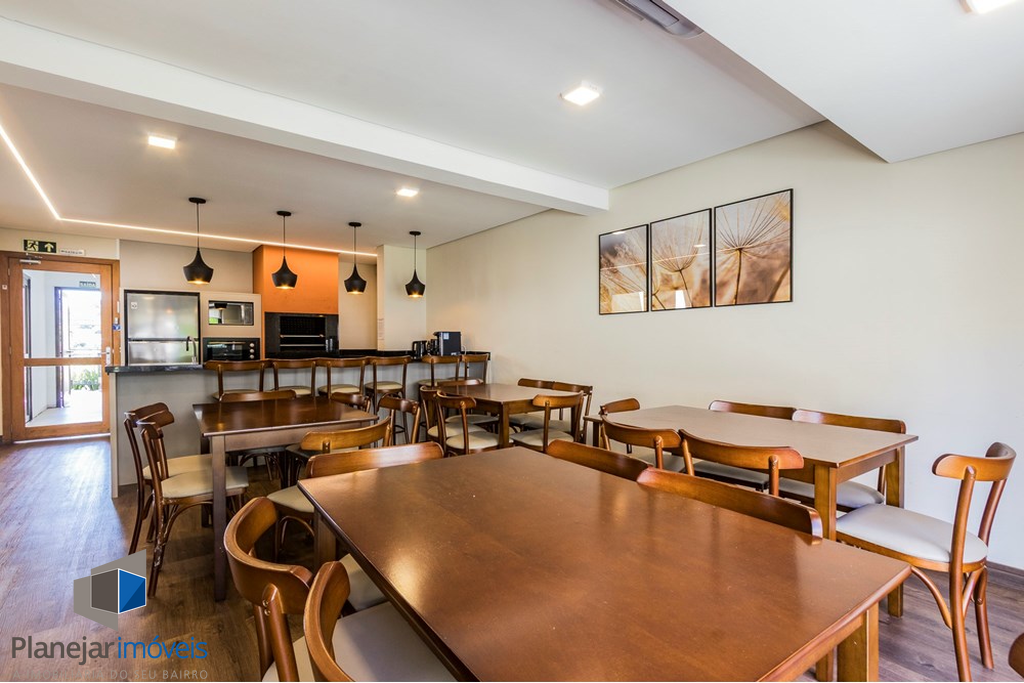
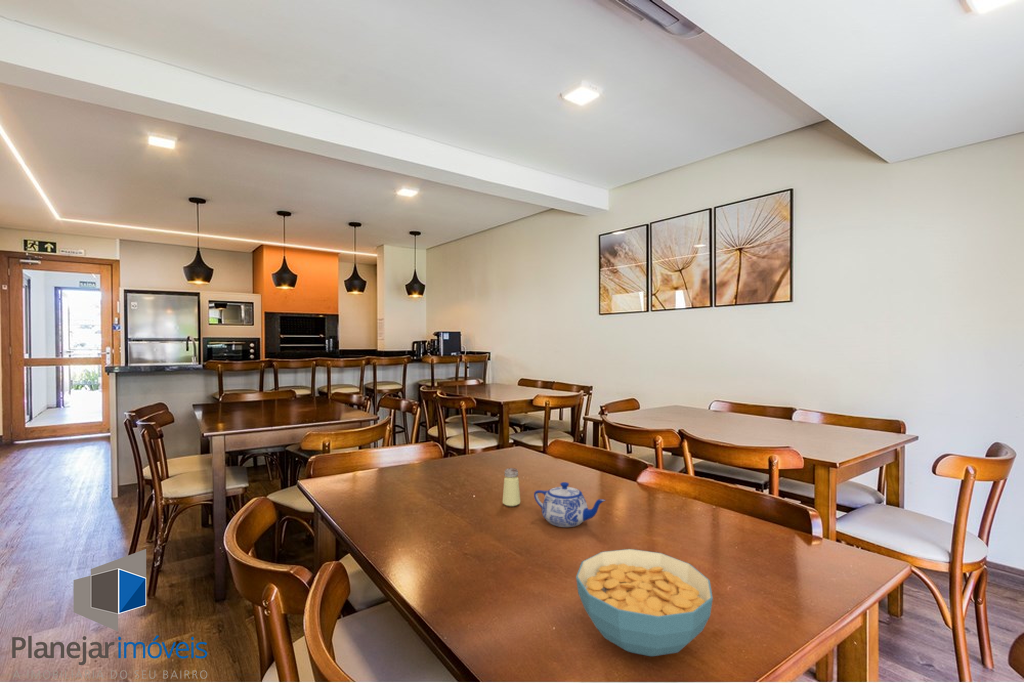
+ teapot (568, 502)
+ cereal bowl (642, 610)
+ saltshaker (511, 486)
